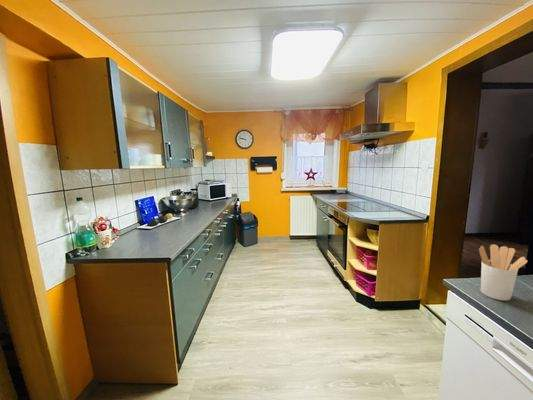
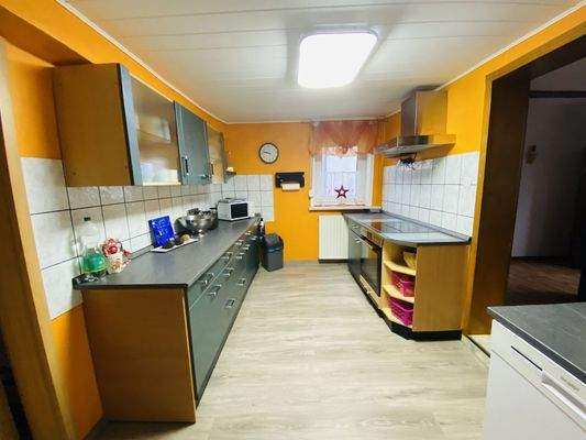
- utensil holder (498, 270)
